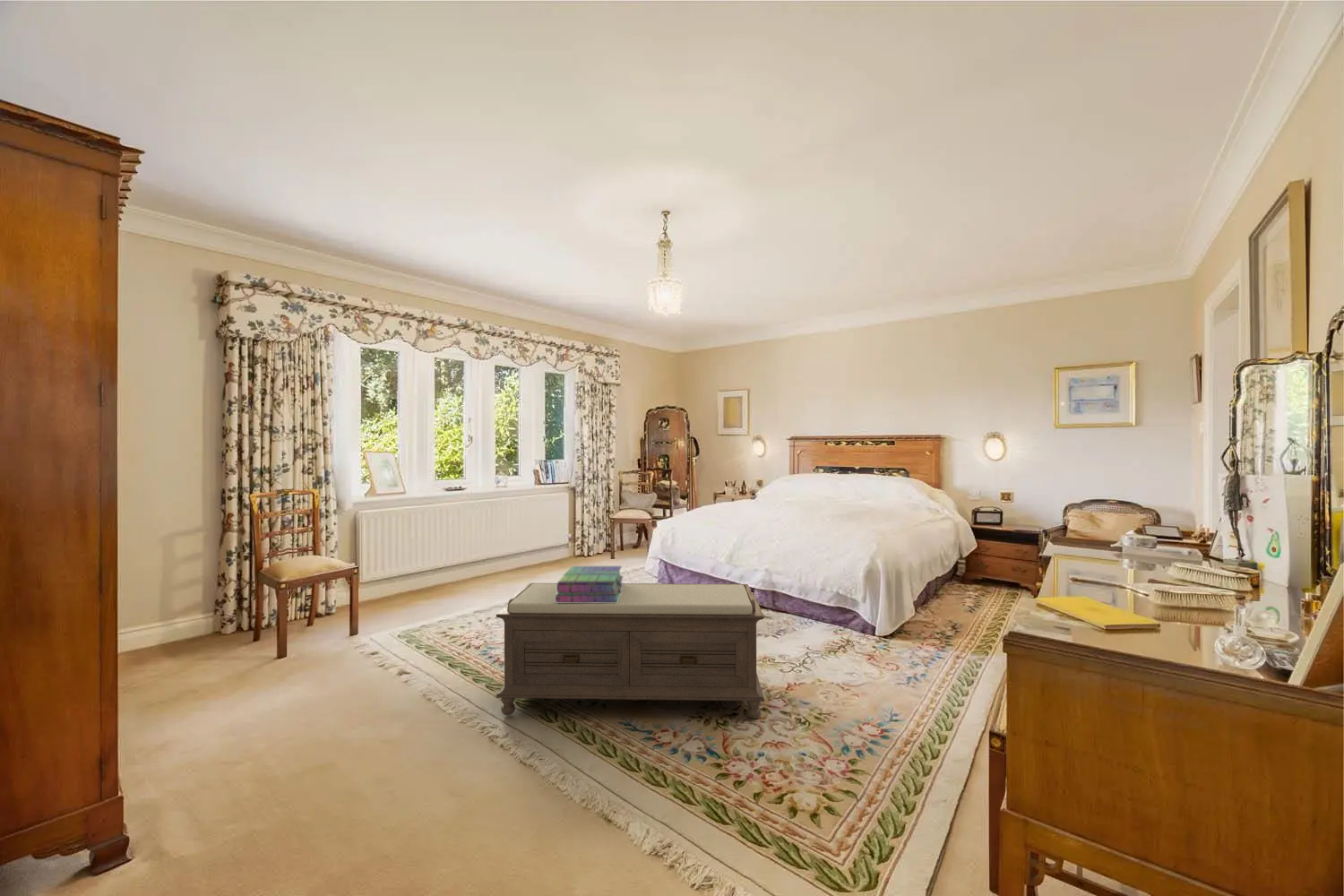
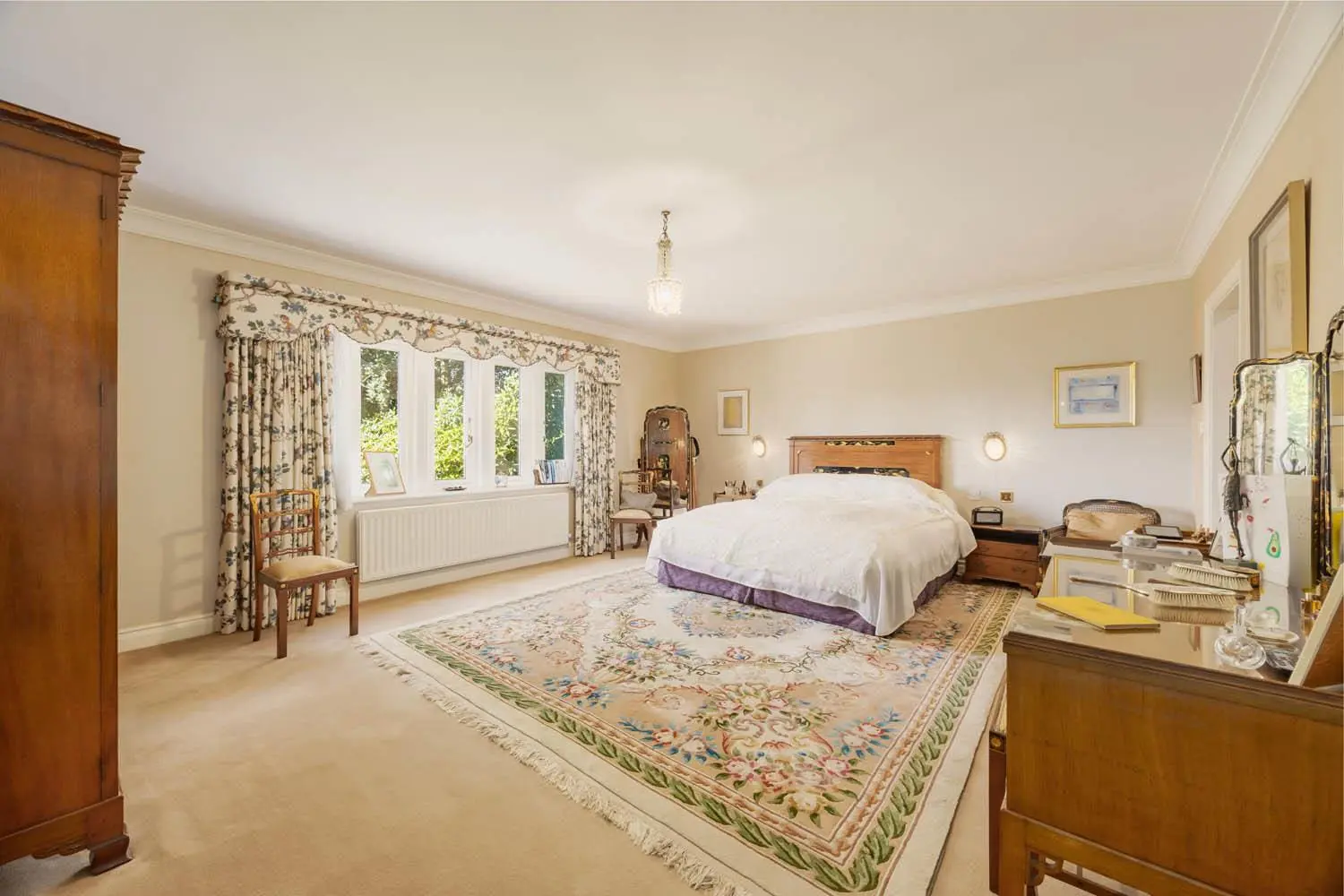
- stack of books (590, 582)
- bench (633, 645)
